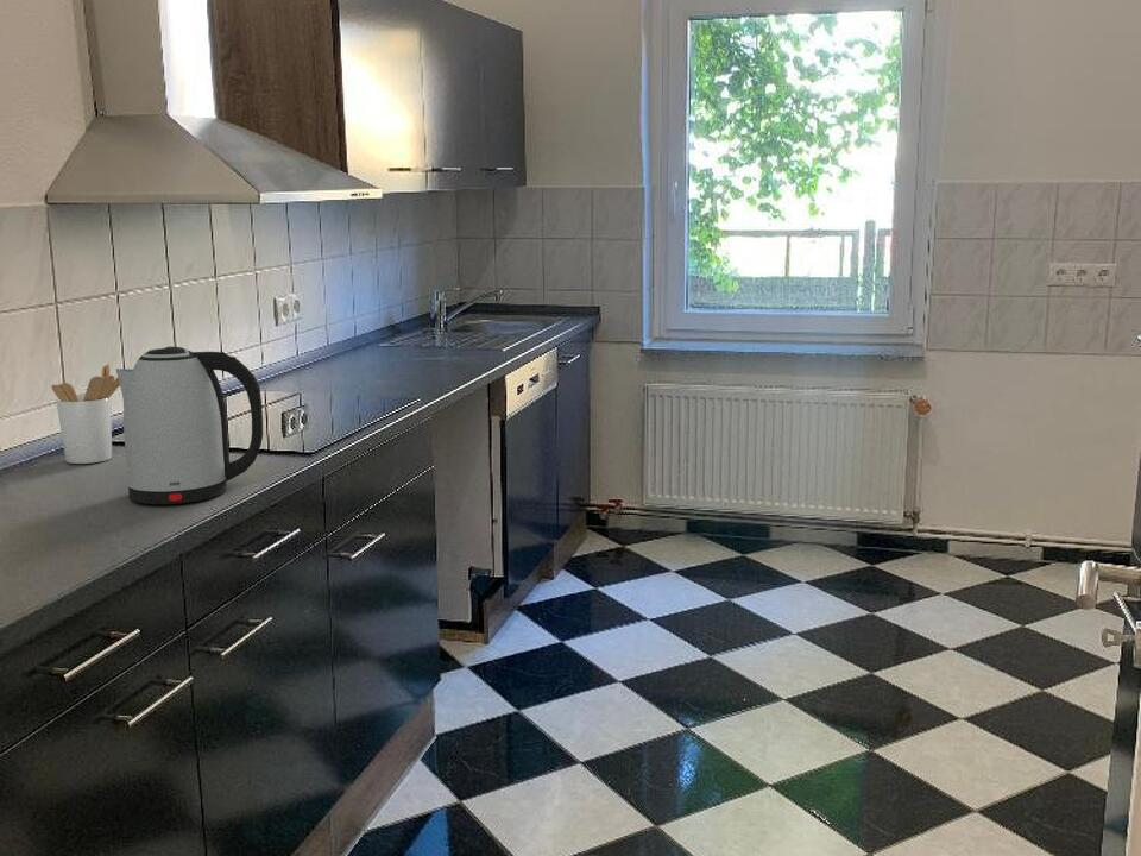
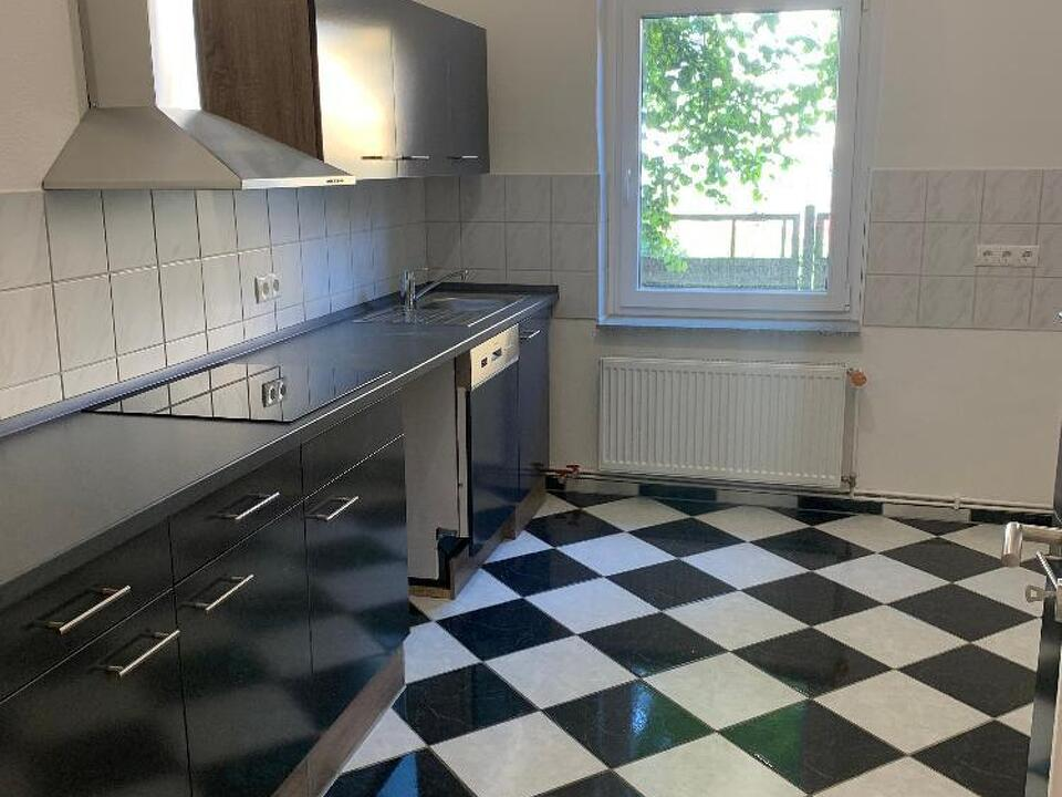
- kettle (193, 420)
- utensil holder (94, 414)
